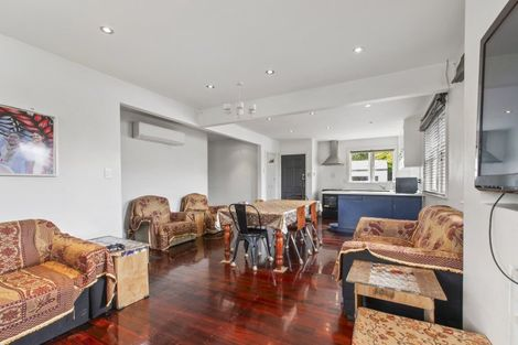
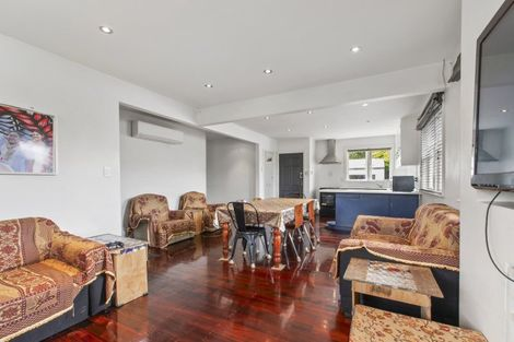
- chandelier (239, 101)
